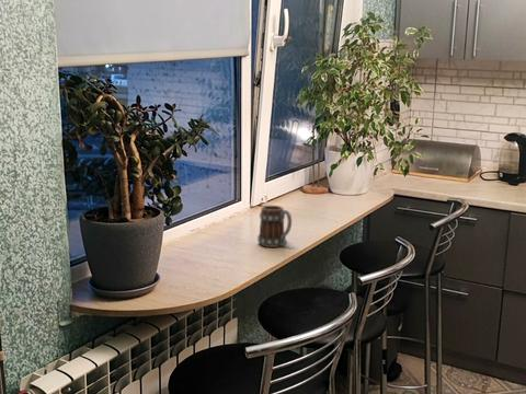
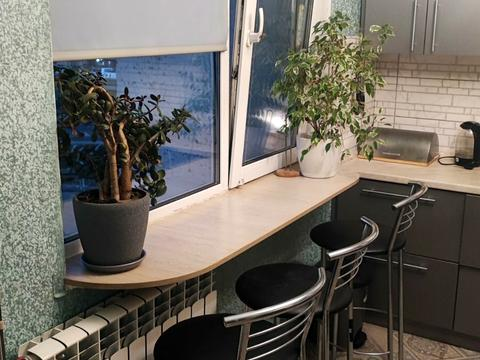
- mug (275, 227)
